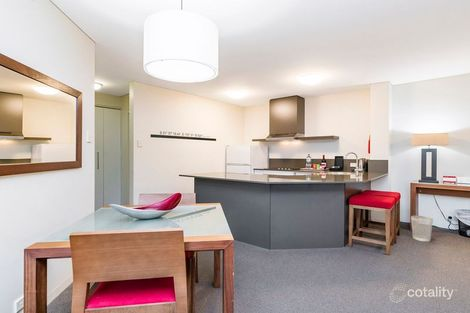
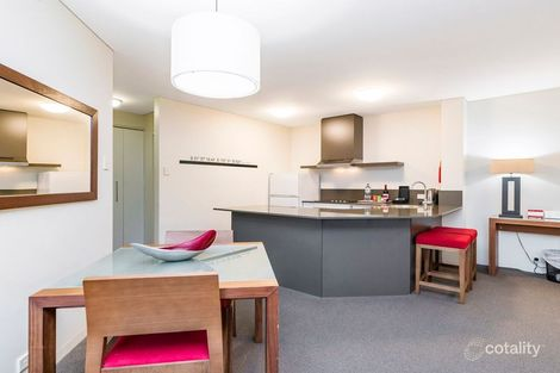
- wastebasket (421, 228)
